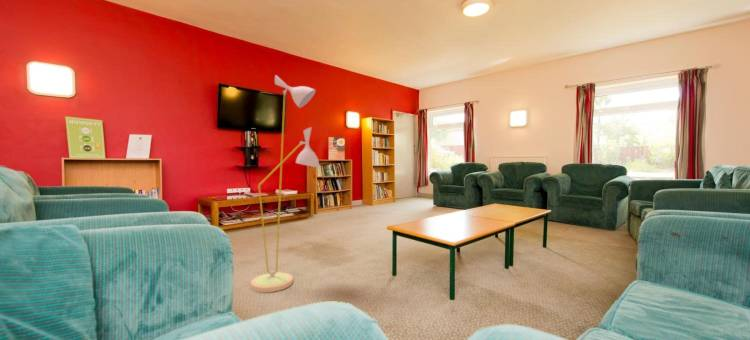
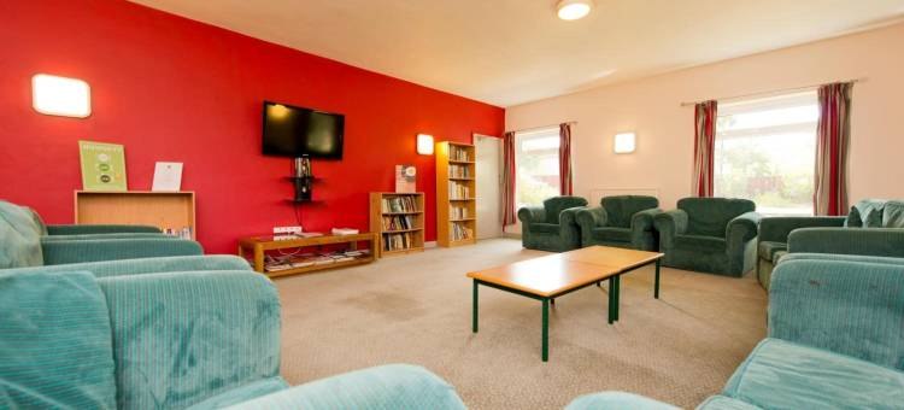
- floor lamp (281, 178)
